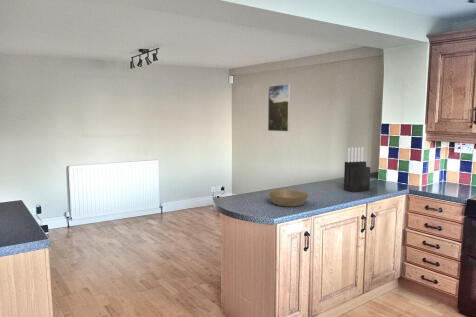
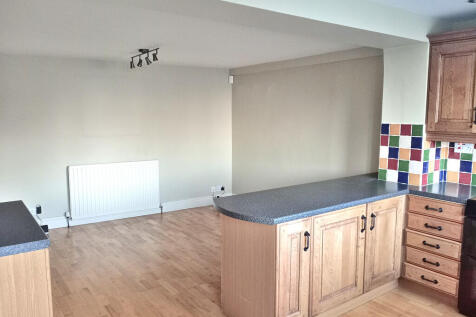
- bowl (288, 197)
- knife block (358, 169)
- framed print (278, 108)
